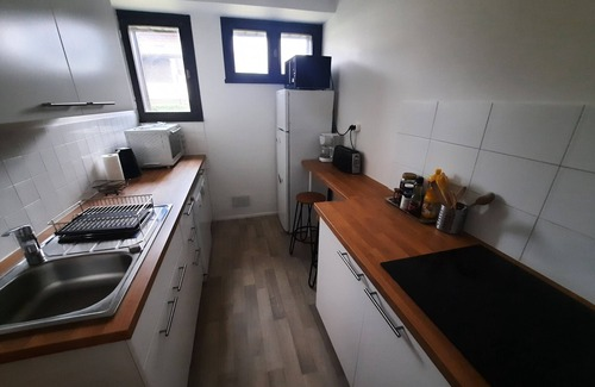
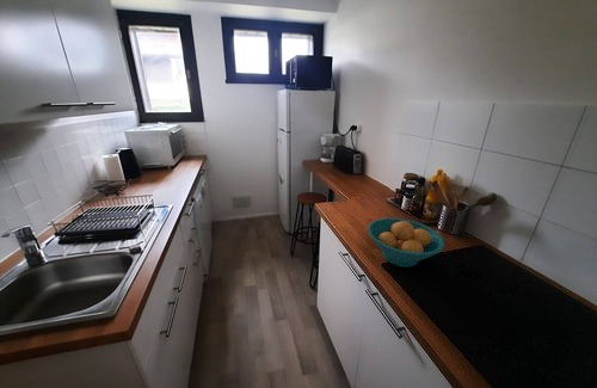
+ fruit bowl (402, 240)
